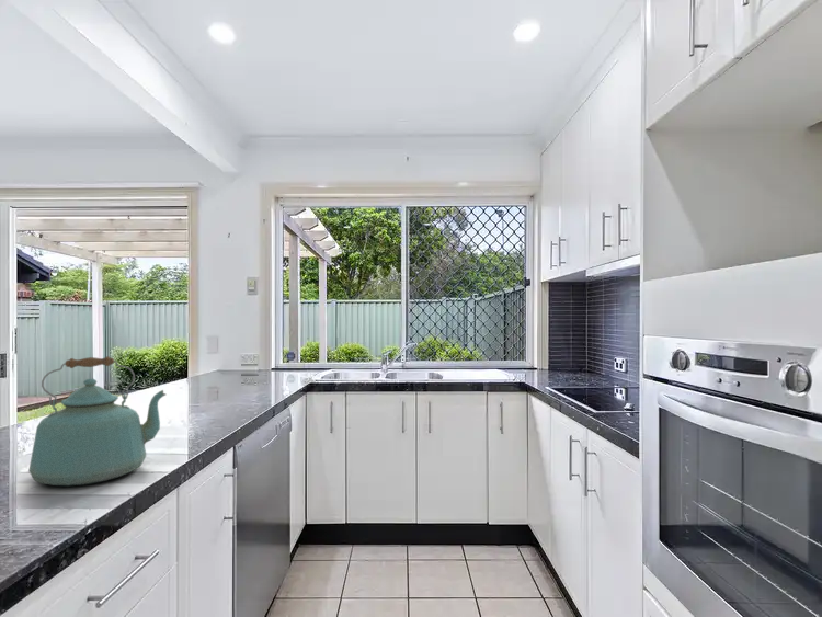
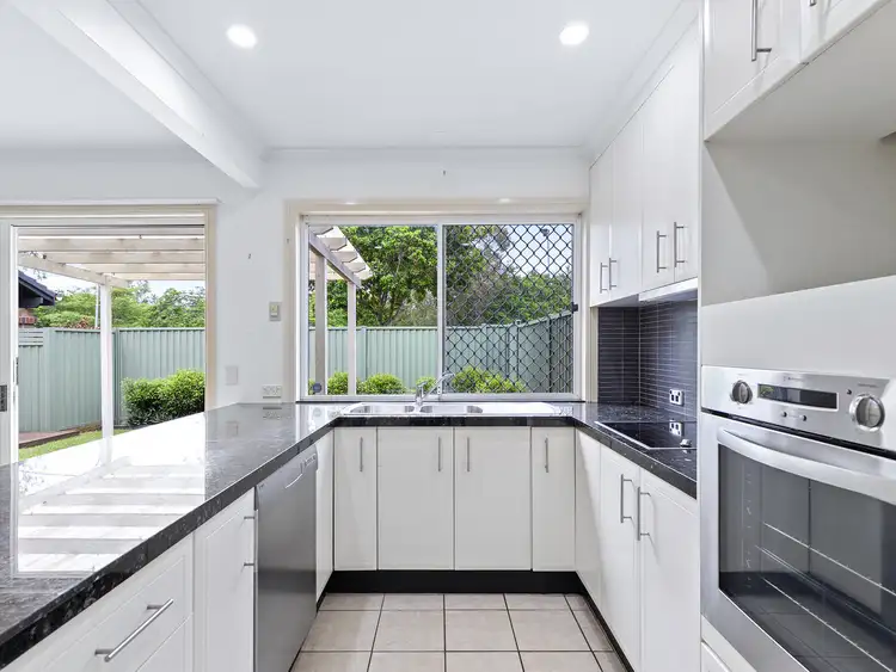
- kettle (102, 413)
